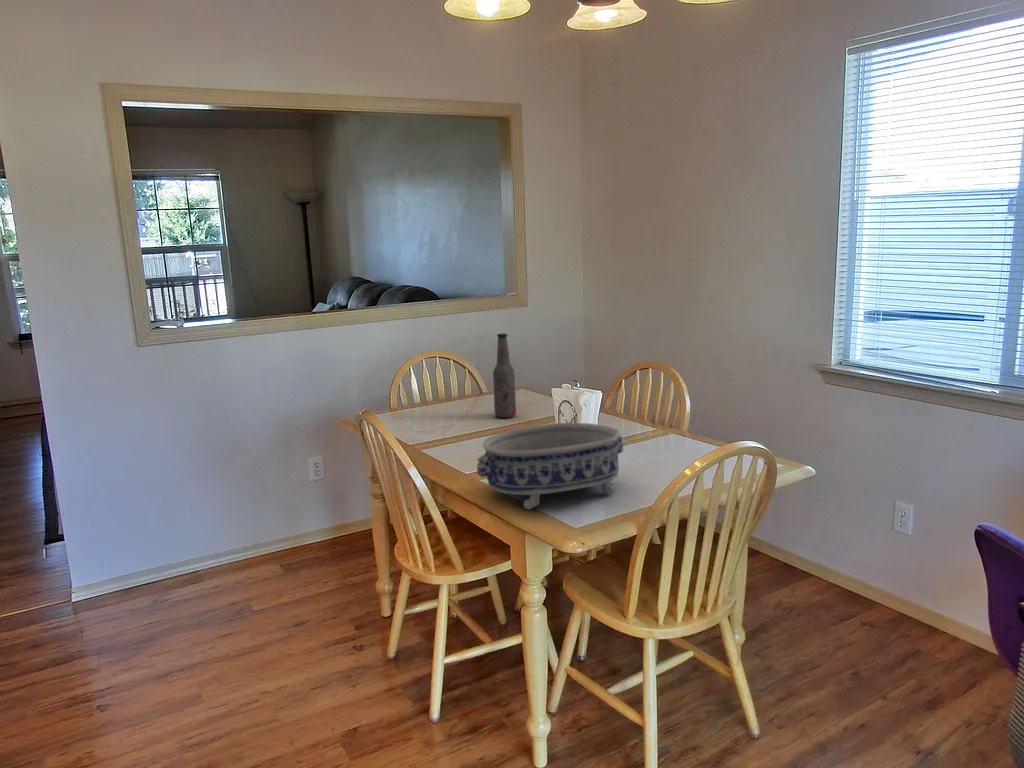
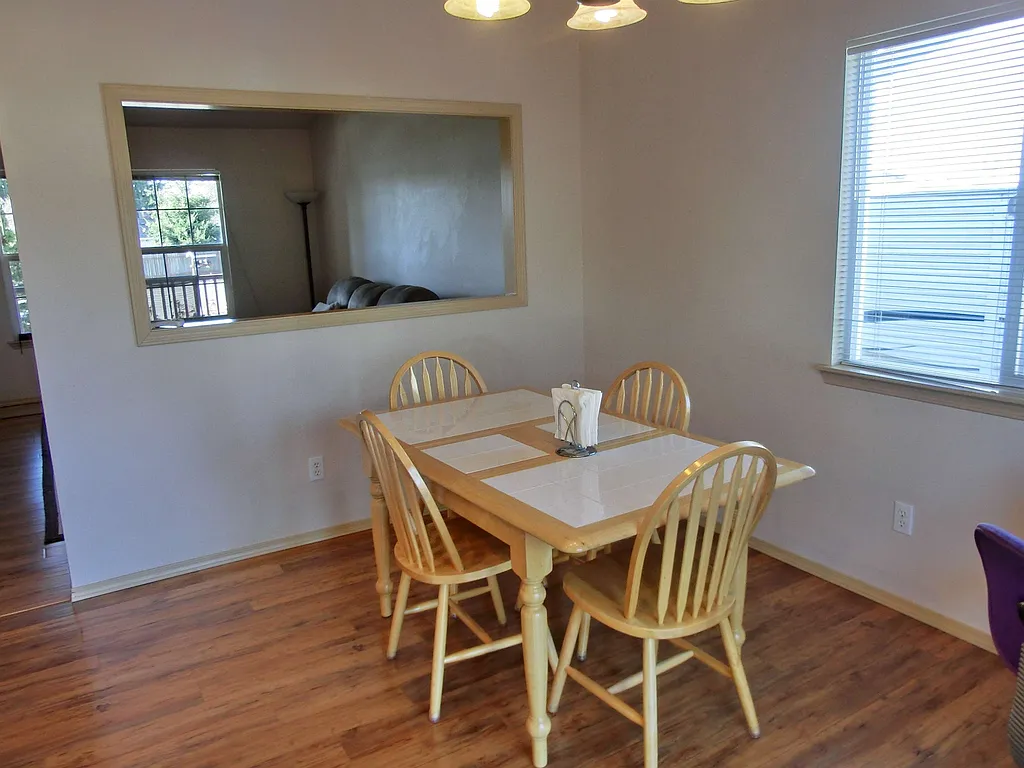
- decorative bowl (552, 462)
- bottle (503, 375)
